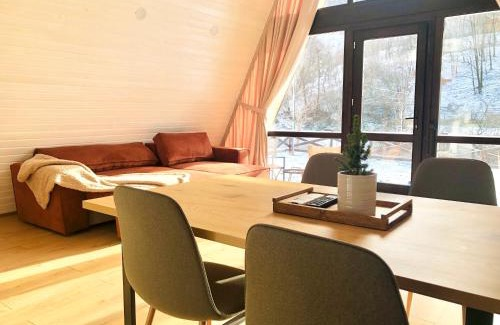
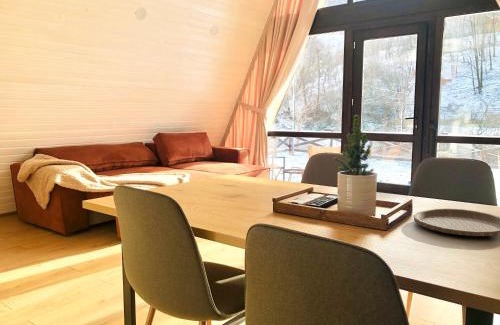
+ plate (460, 222)
